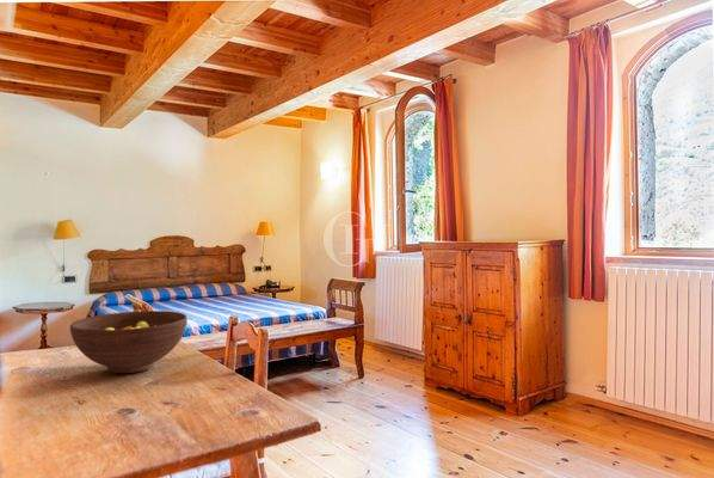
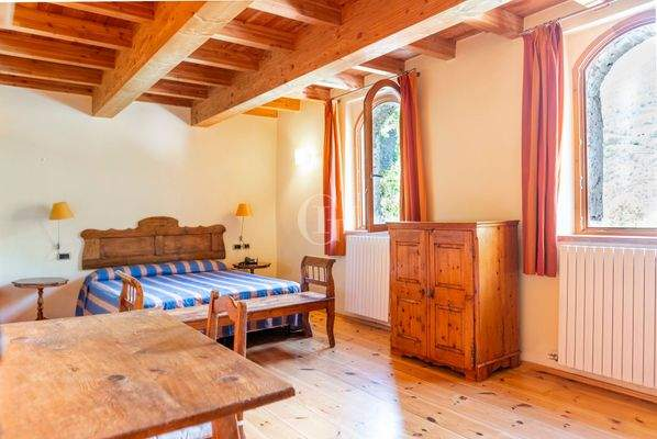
- fruit bowl (131, 343)
